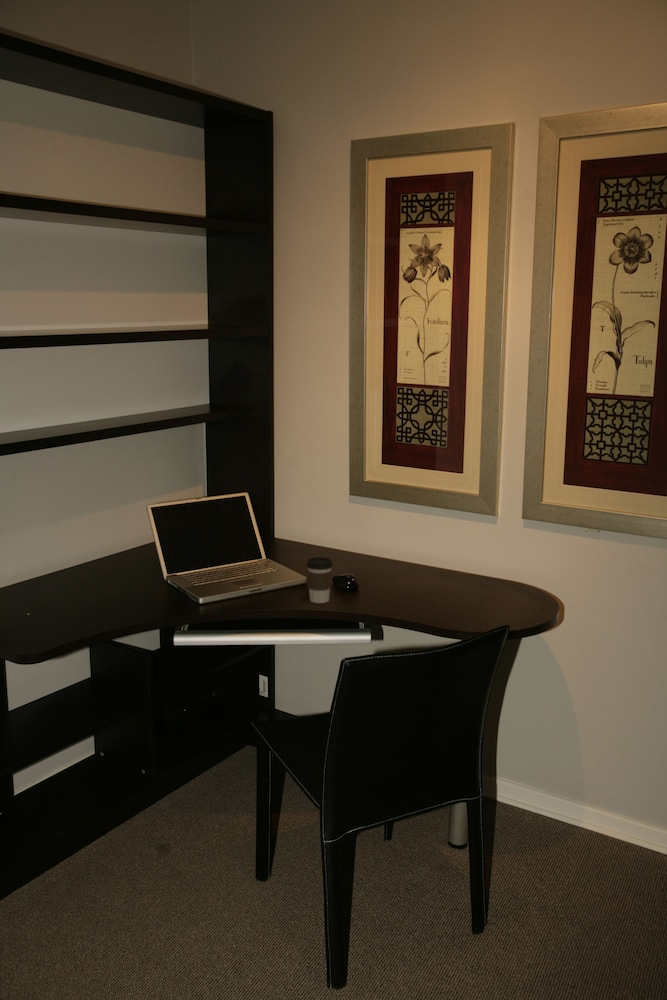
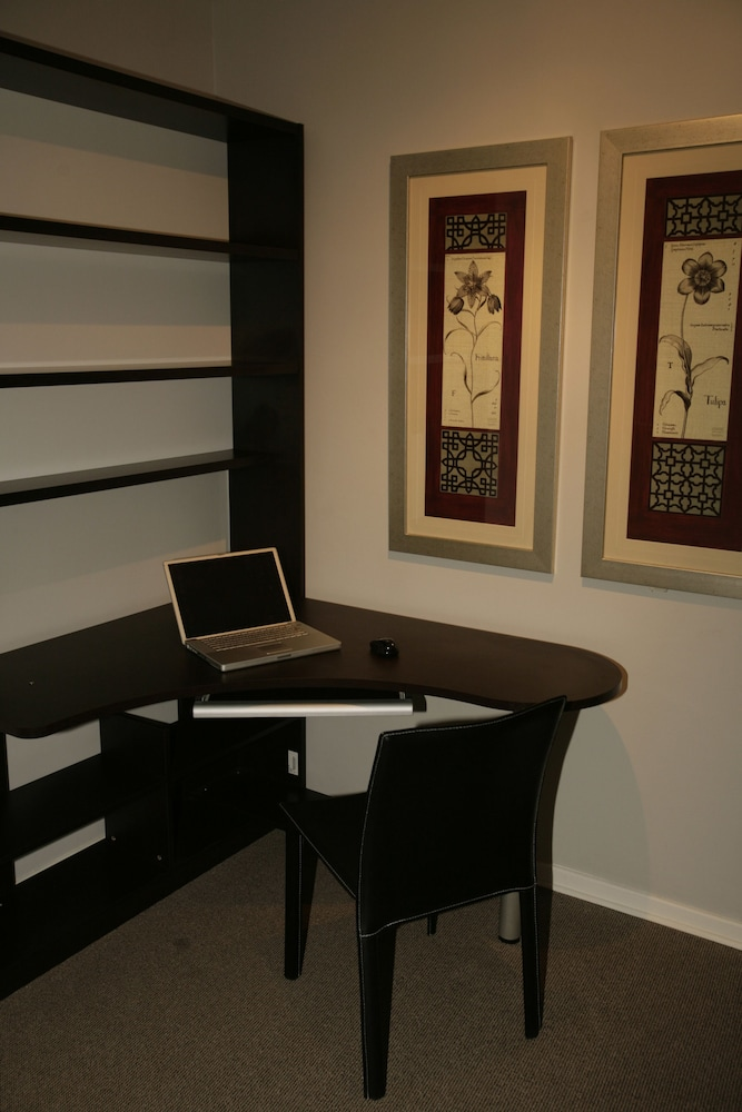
- coffee cup (319, 580)
